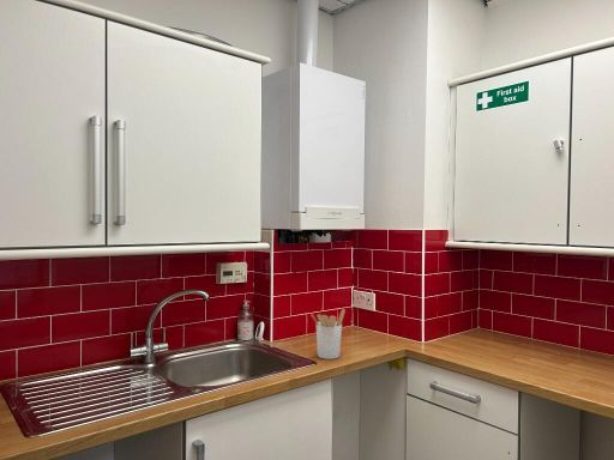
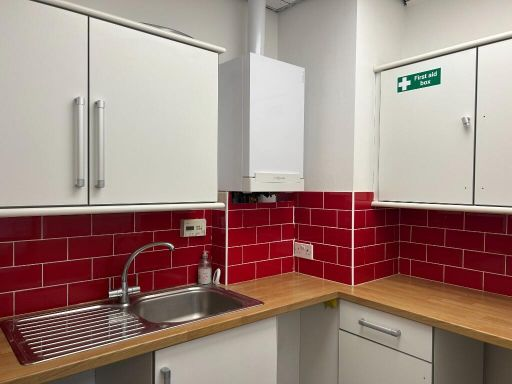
- utensil holder (327, 333)
